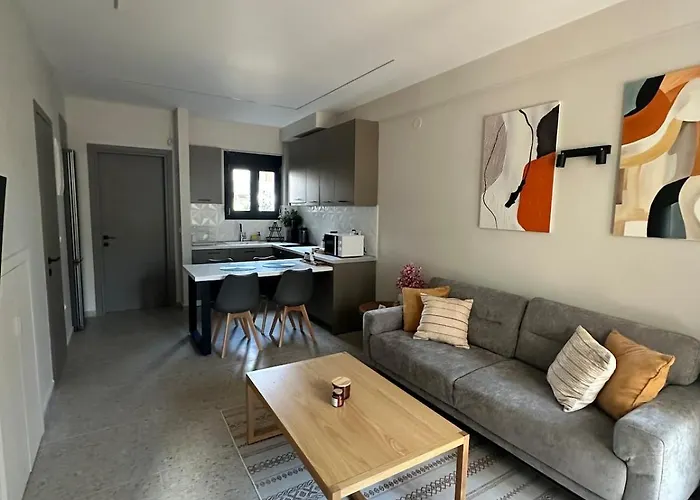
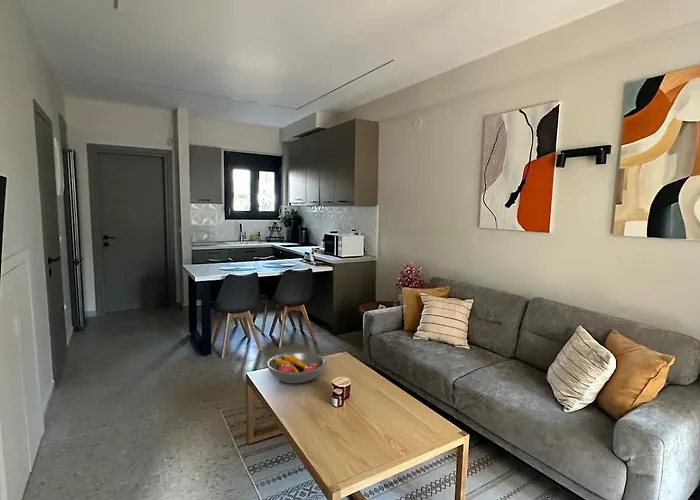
+ fruit bowl (296, 367)
